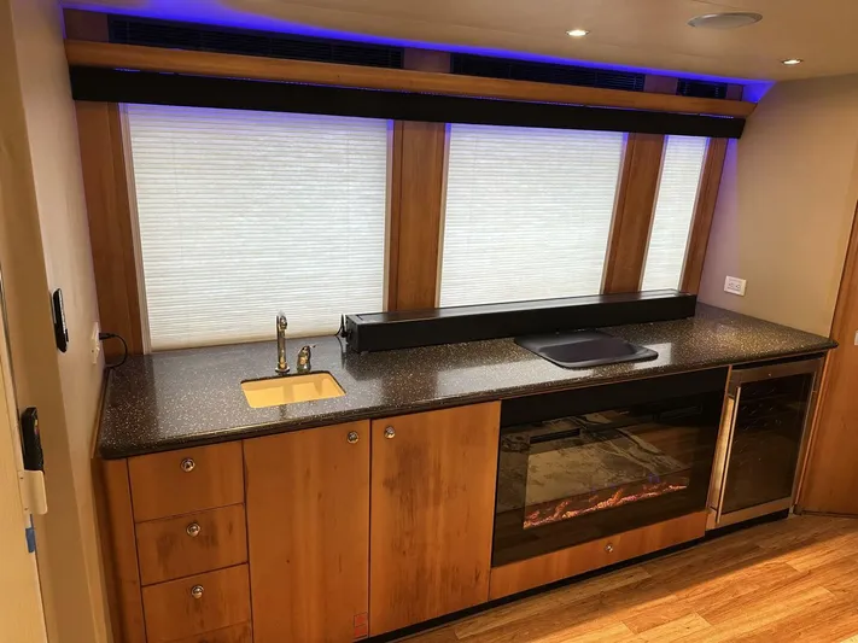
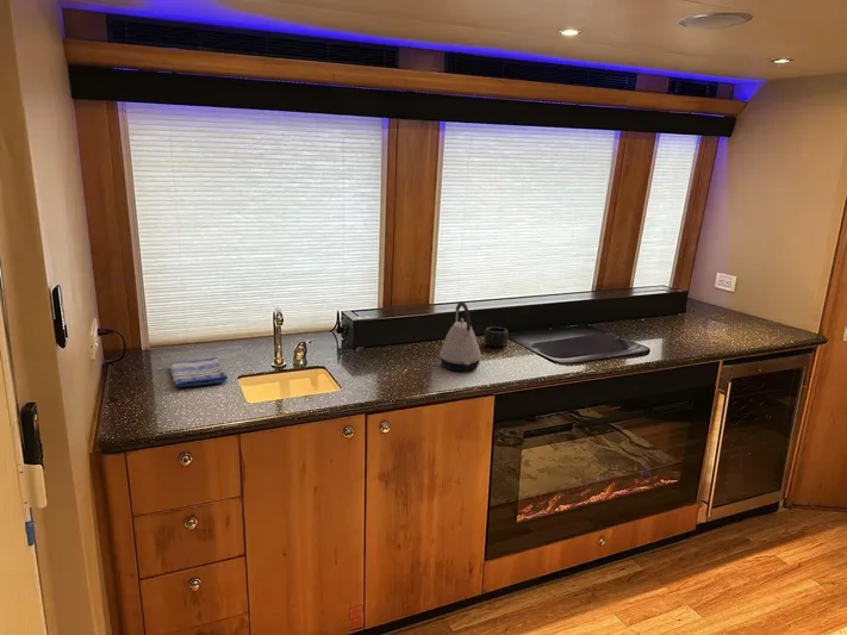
+ kettle (460, 334)
+ mug (496, 337)
+ dish towel (198, 371)
